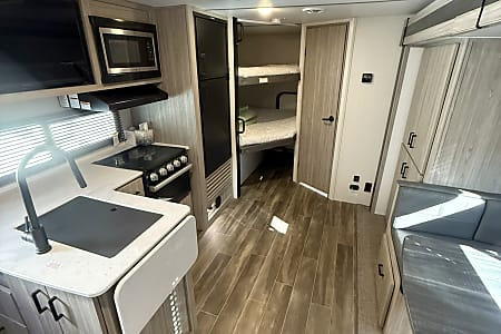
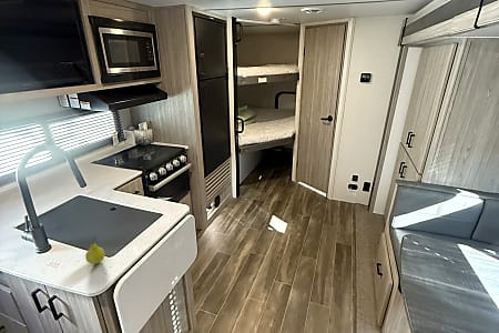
+ fruit (93, 250)
